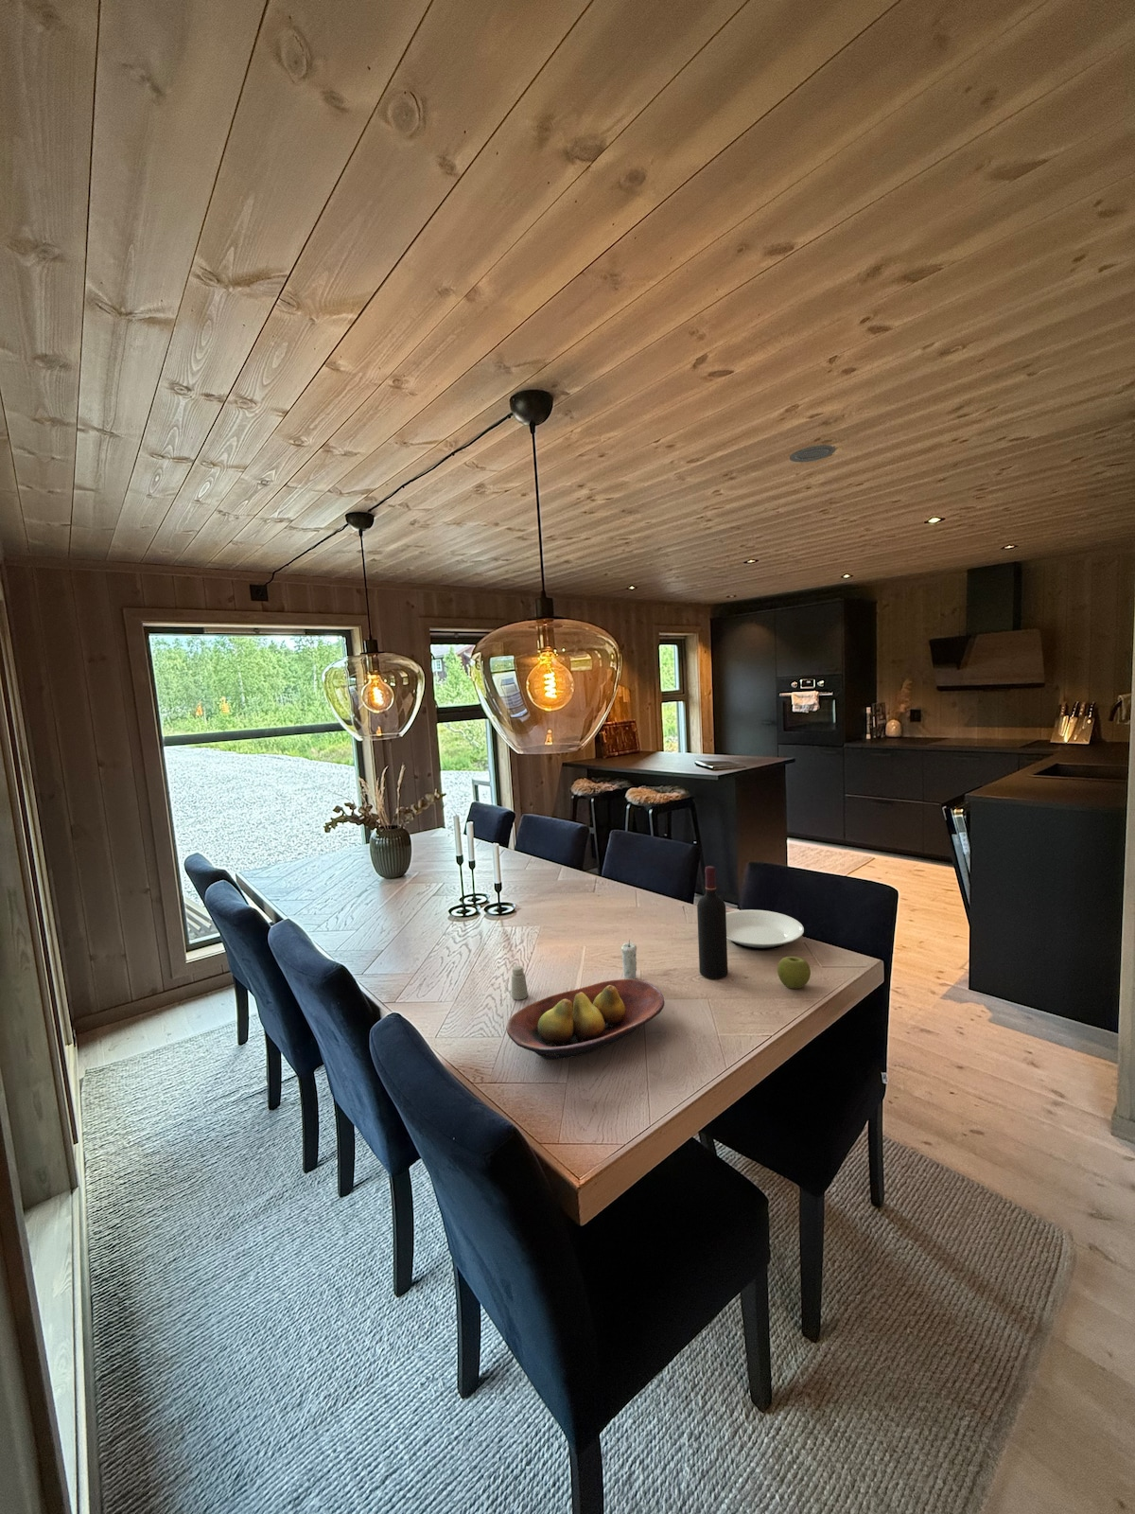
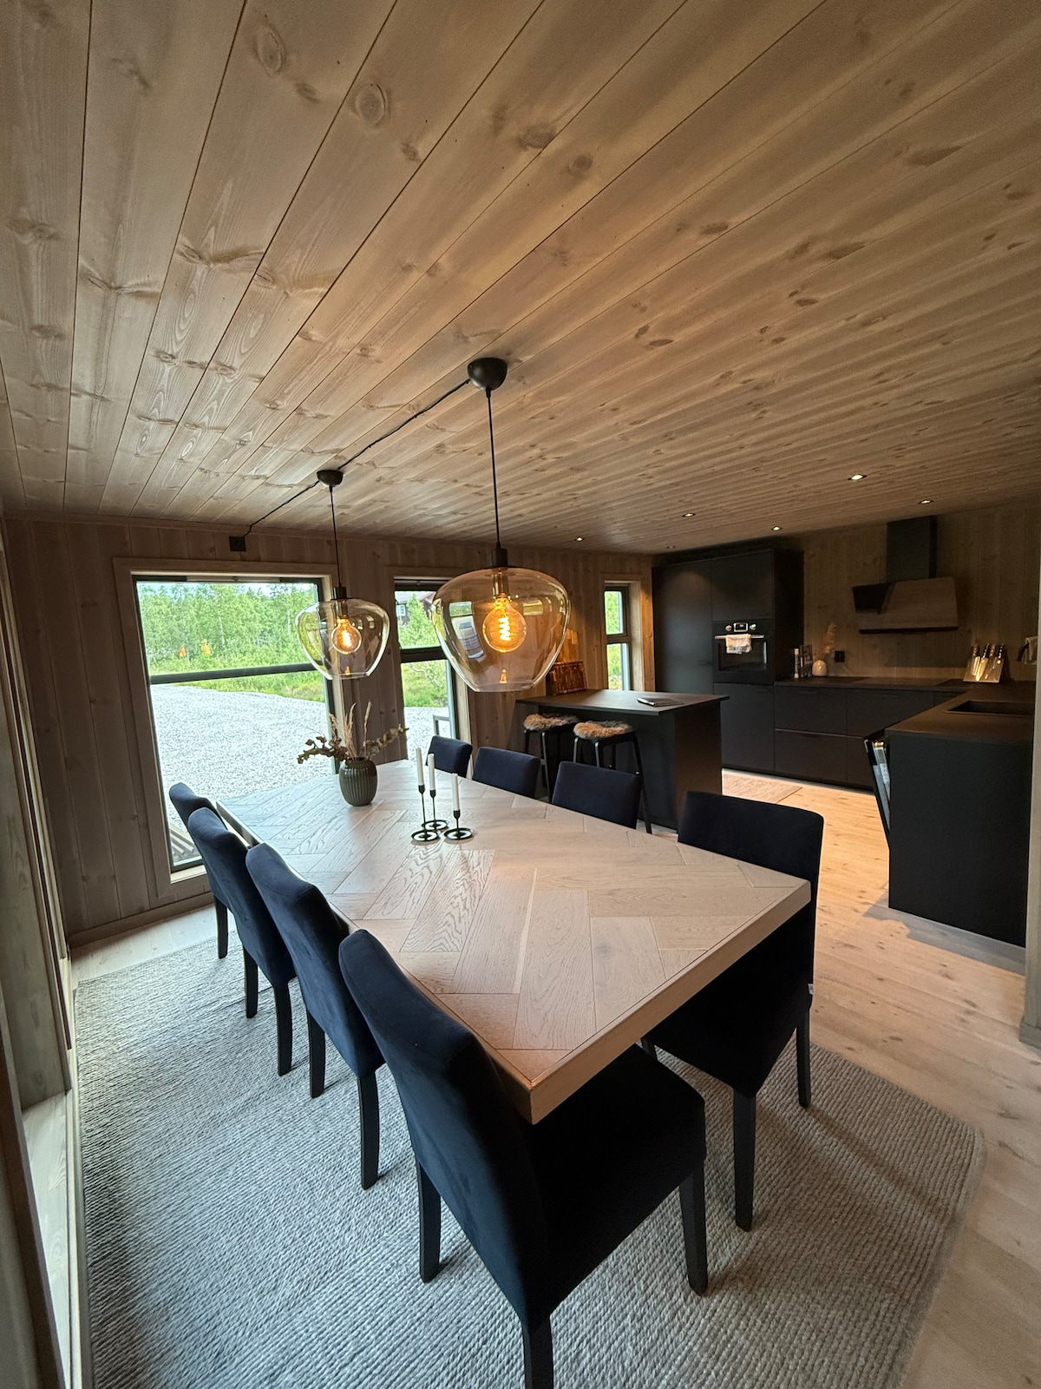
- fruit bowl (588, 1012)
- saltshaker (519, 981)
- wine bottle (712, 920)
- recessed light (812, 451)
- apple (794, 972)
- candle (629, 957)
- plate (757, 932)
